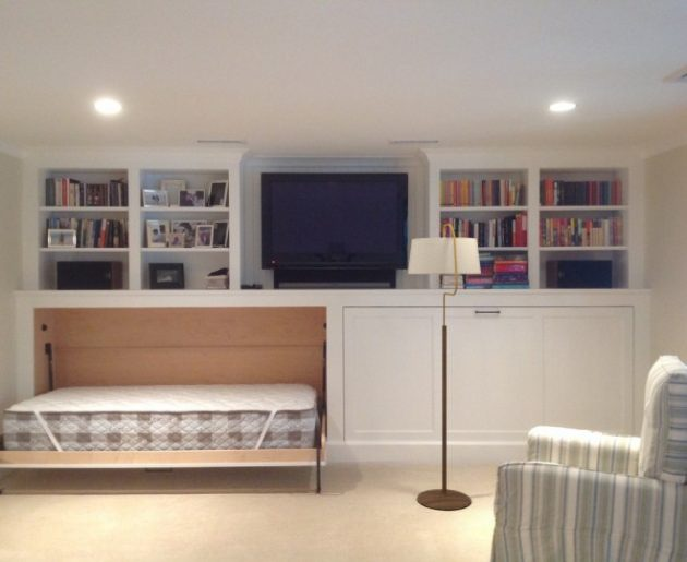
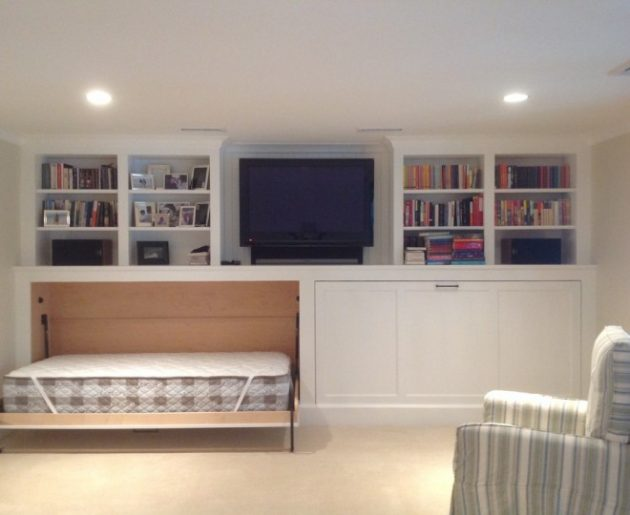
- floor lamp (445, 363)
